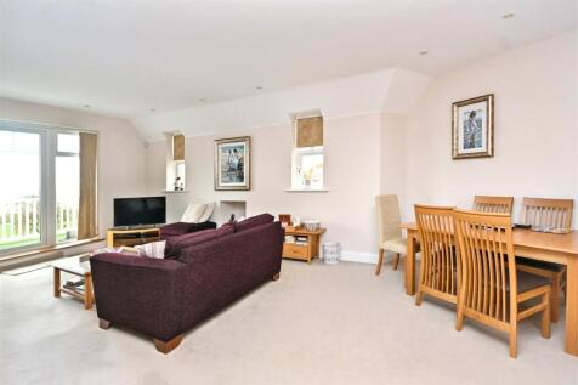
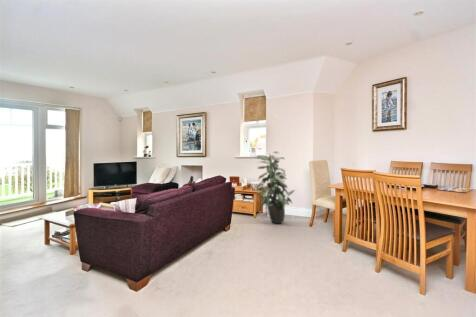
+ indoor plant (273, 187)
